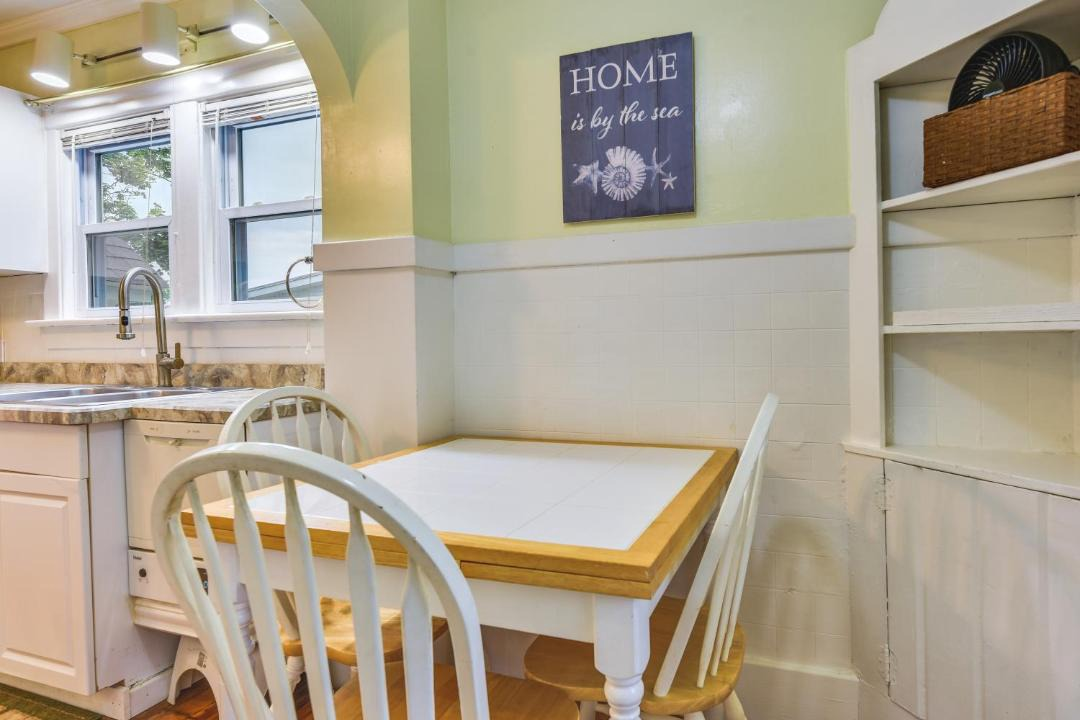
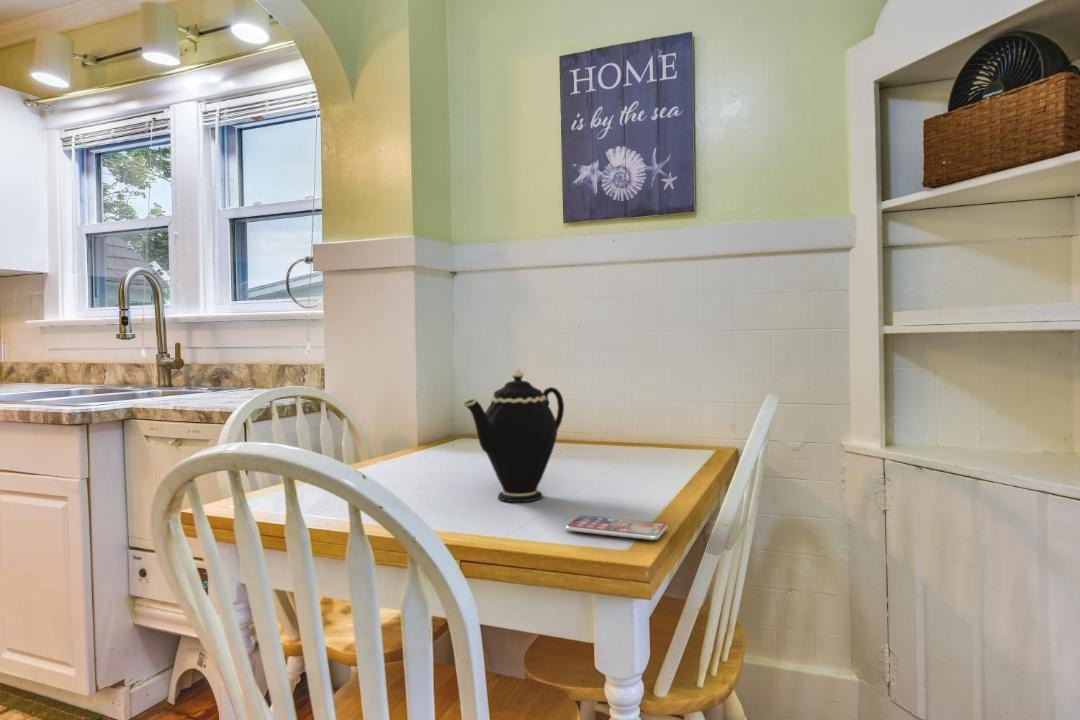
+ teapot (517, 433)
+ smartphone (616, 527)
